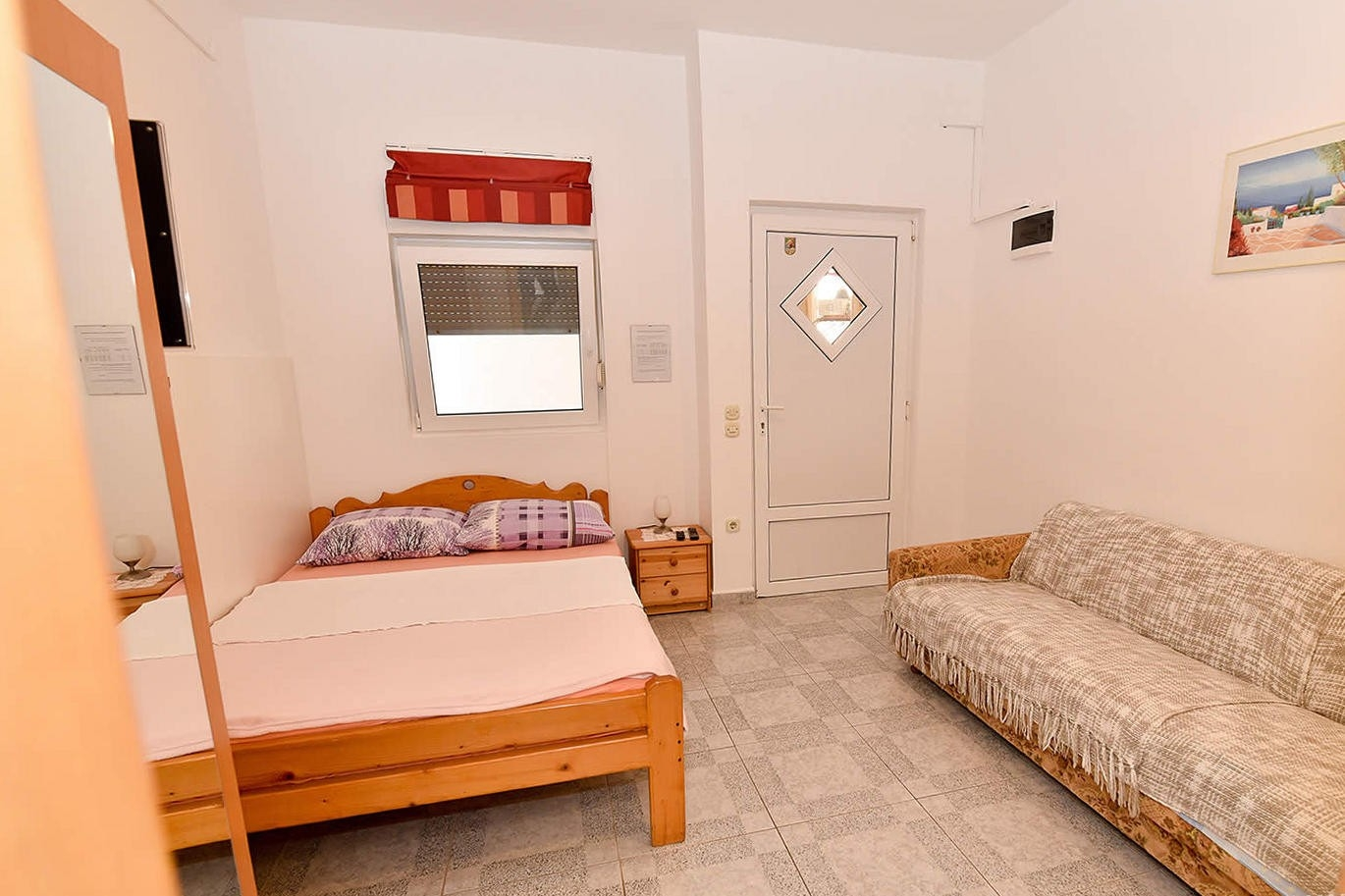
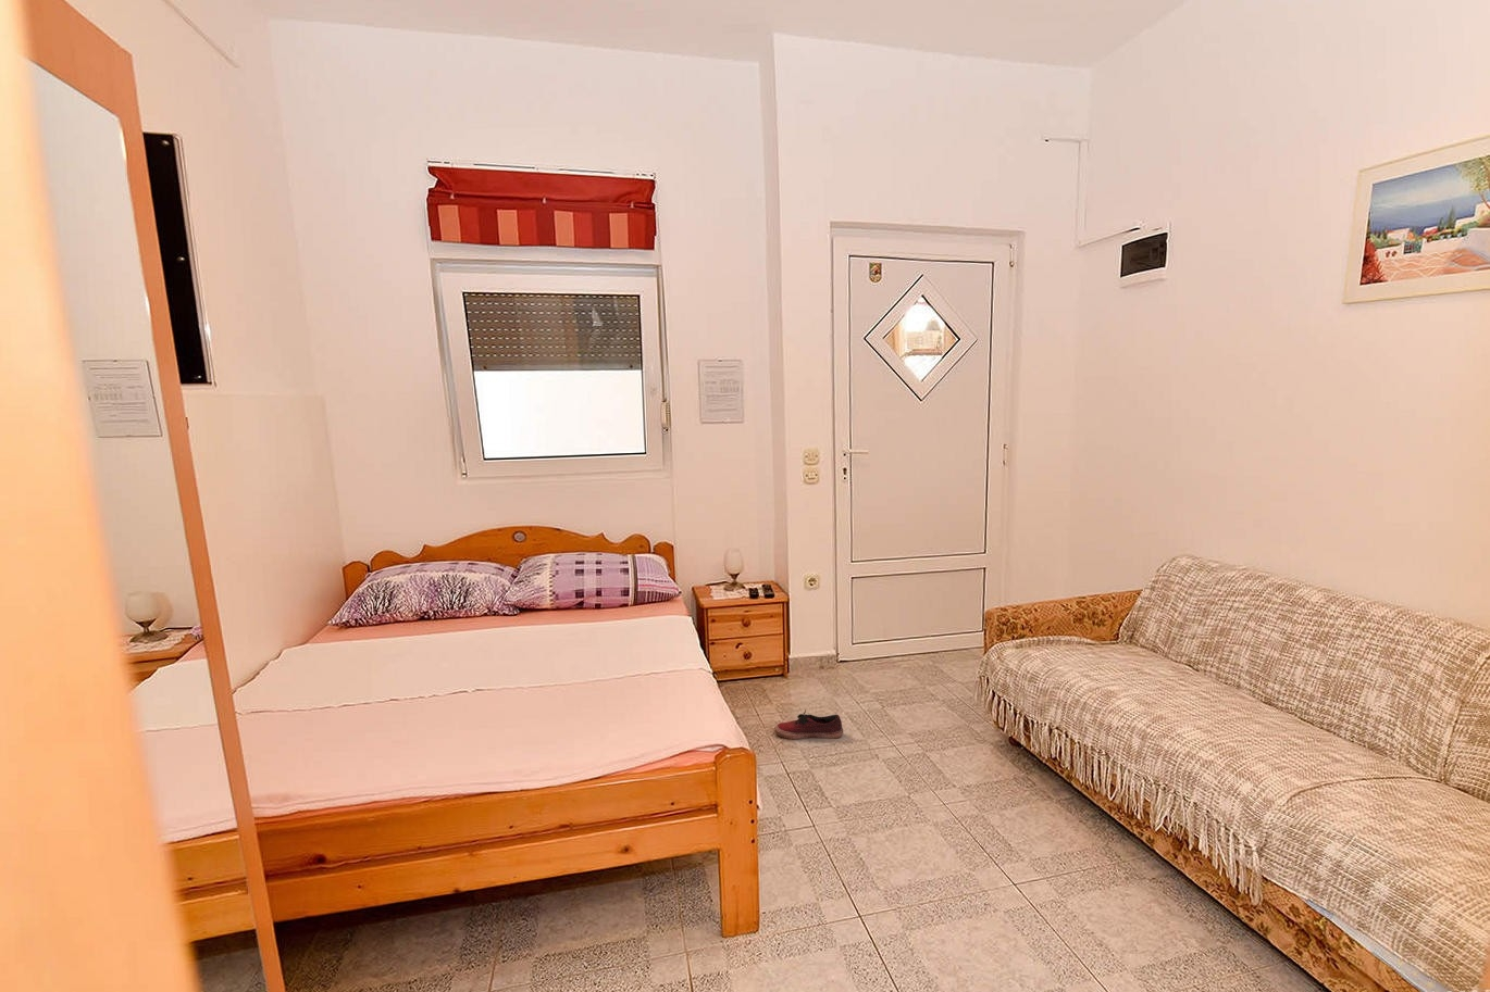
+ shoe (808, 722)
